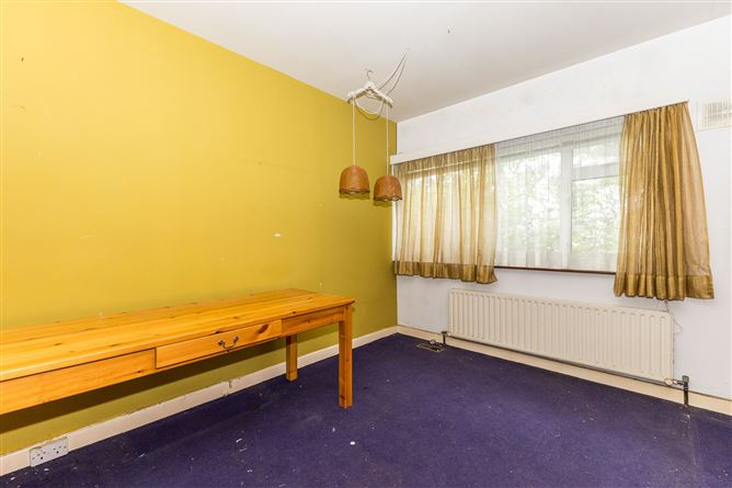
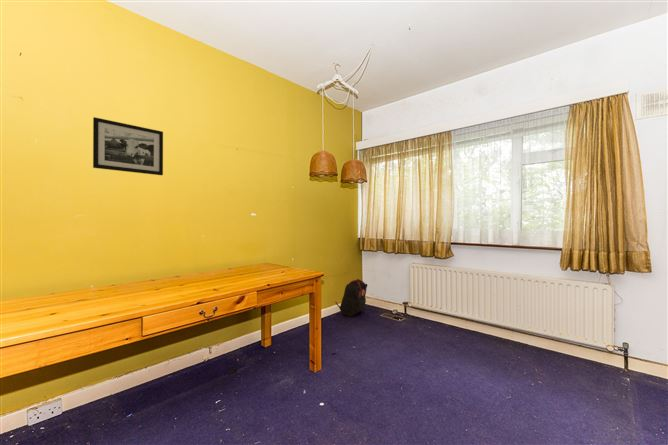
+ picture frame (130, 148)
+ backpack (352, 295)
